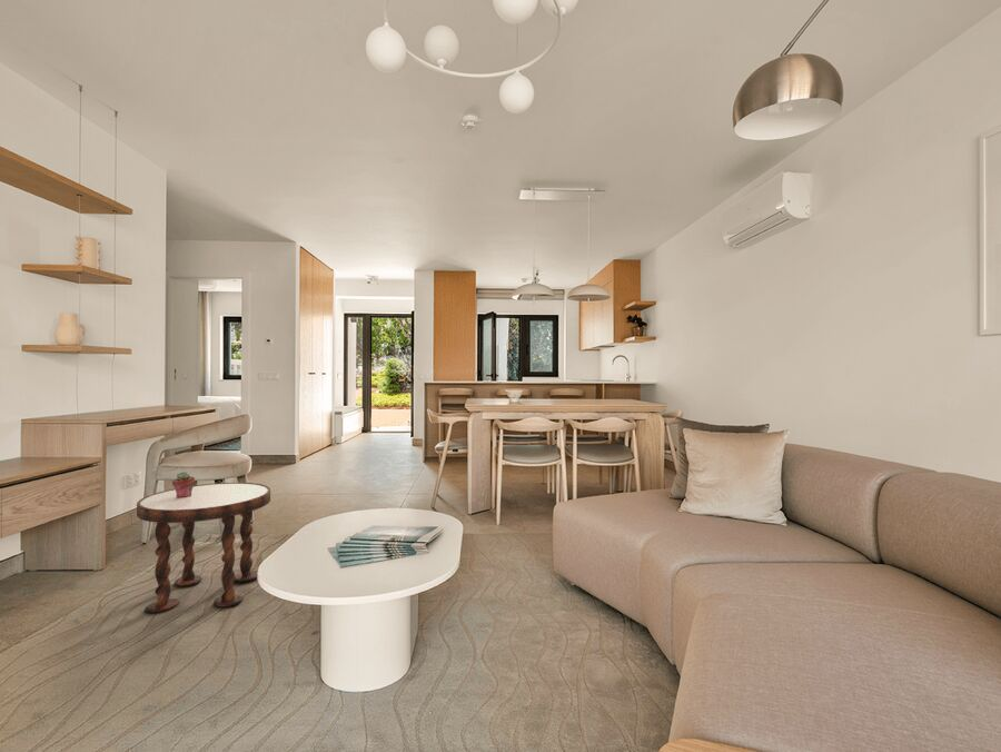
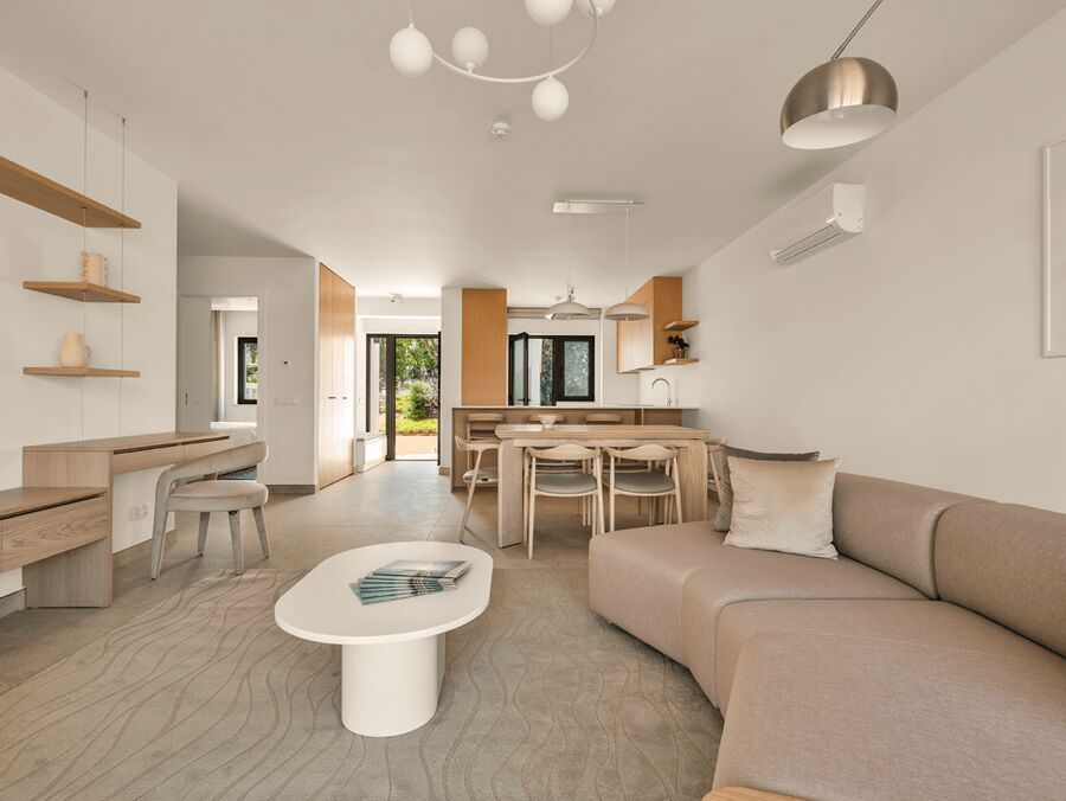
- potted succulent (184, 483)
- side table (194, 543)
